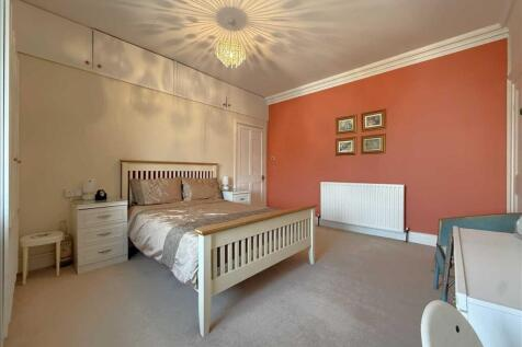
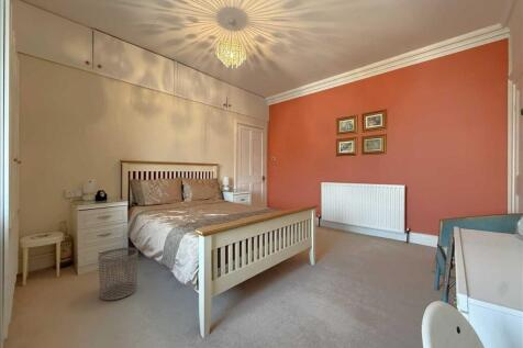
+ waste bin (119, 272)
